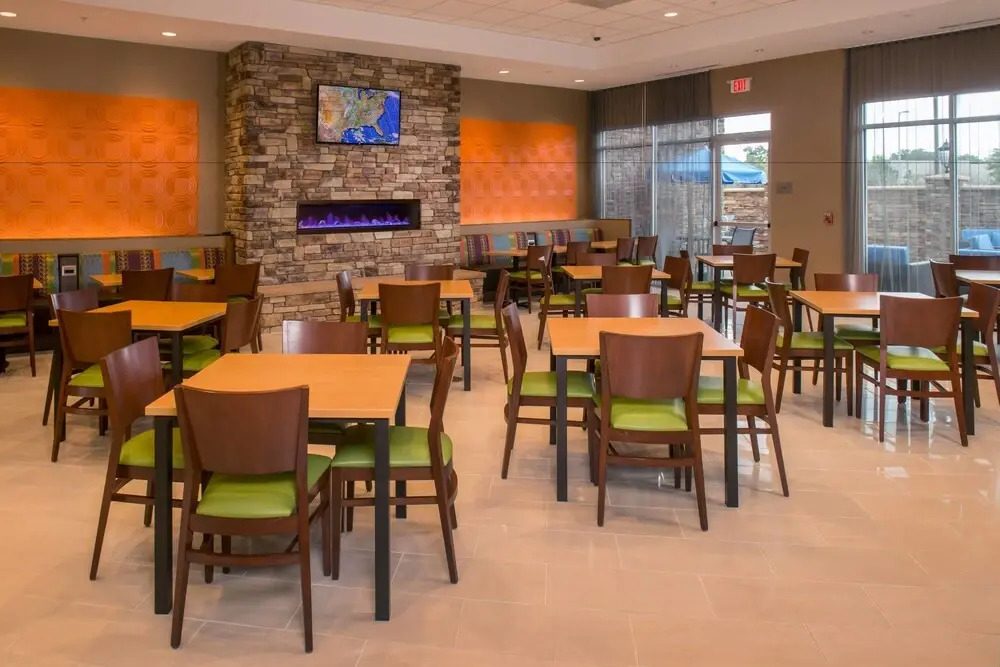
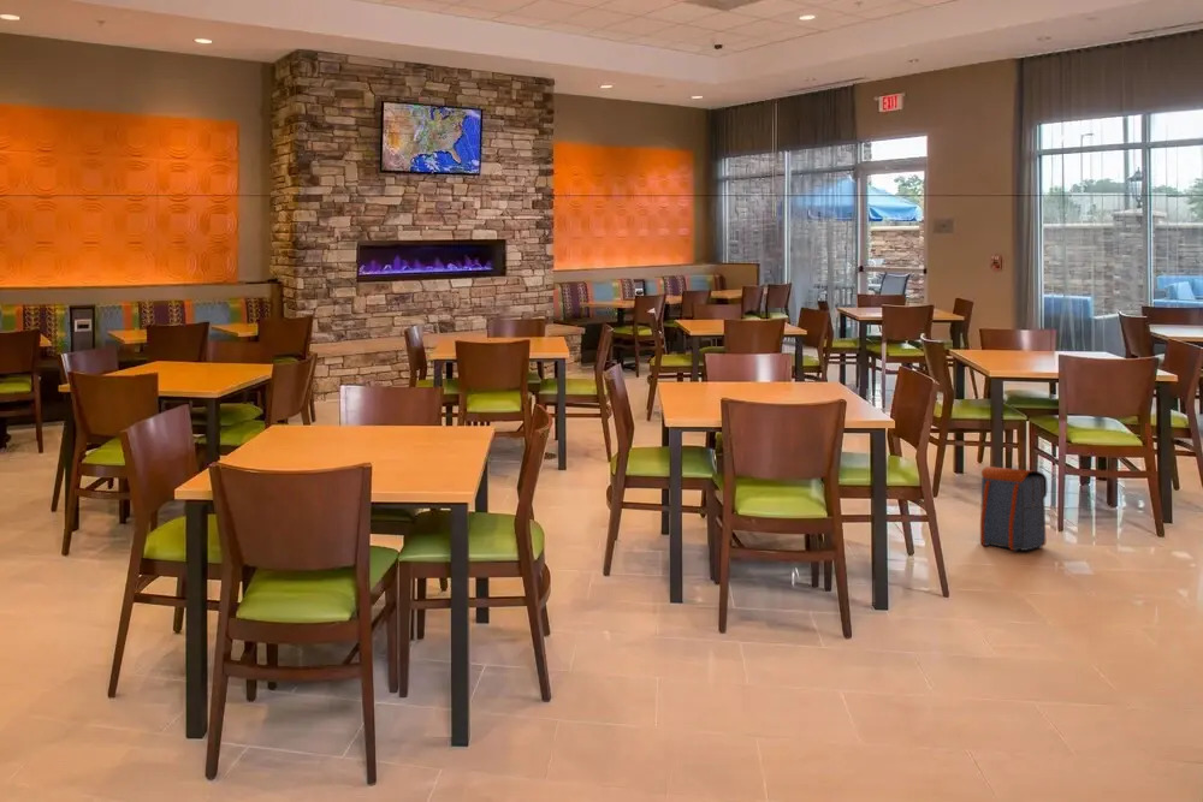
+ backpack (1009, 506)
